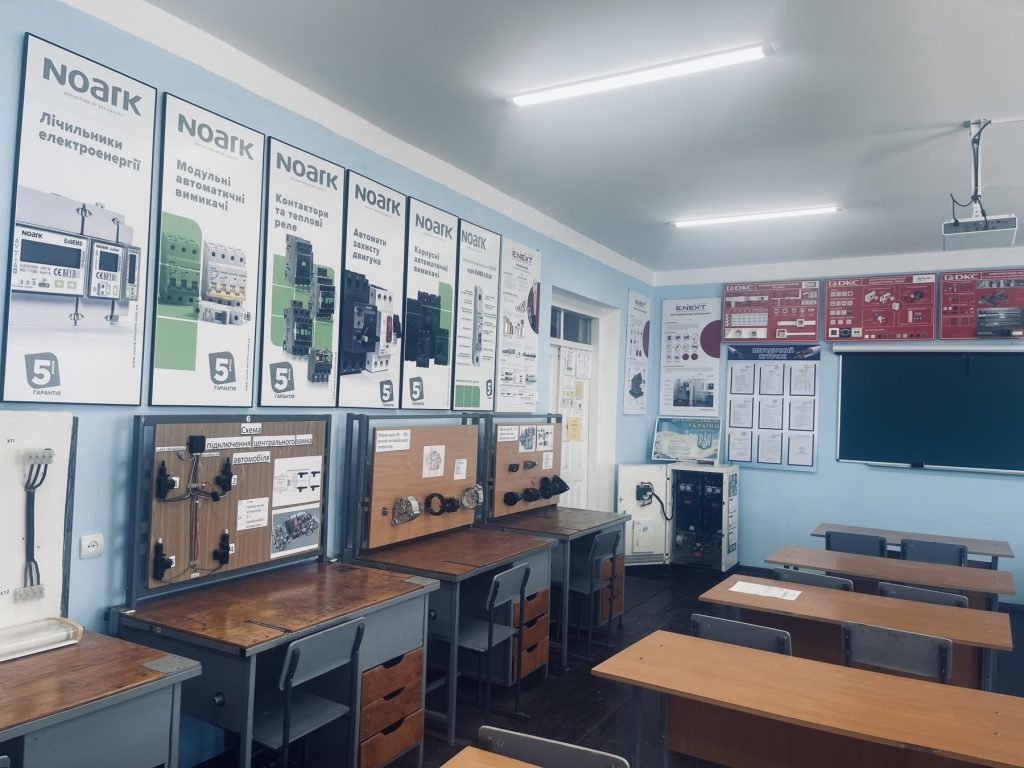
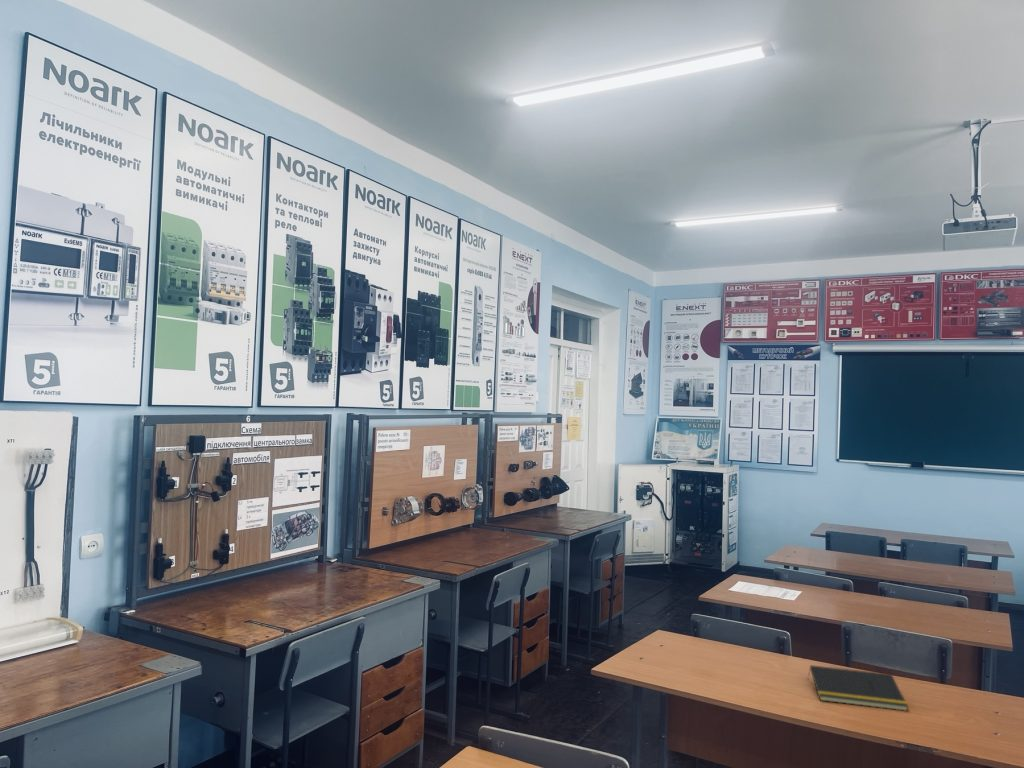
+ notepad (856, 686)
